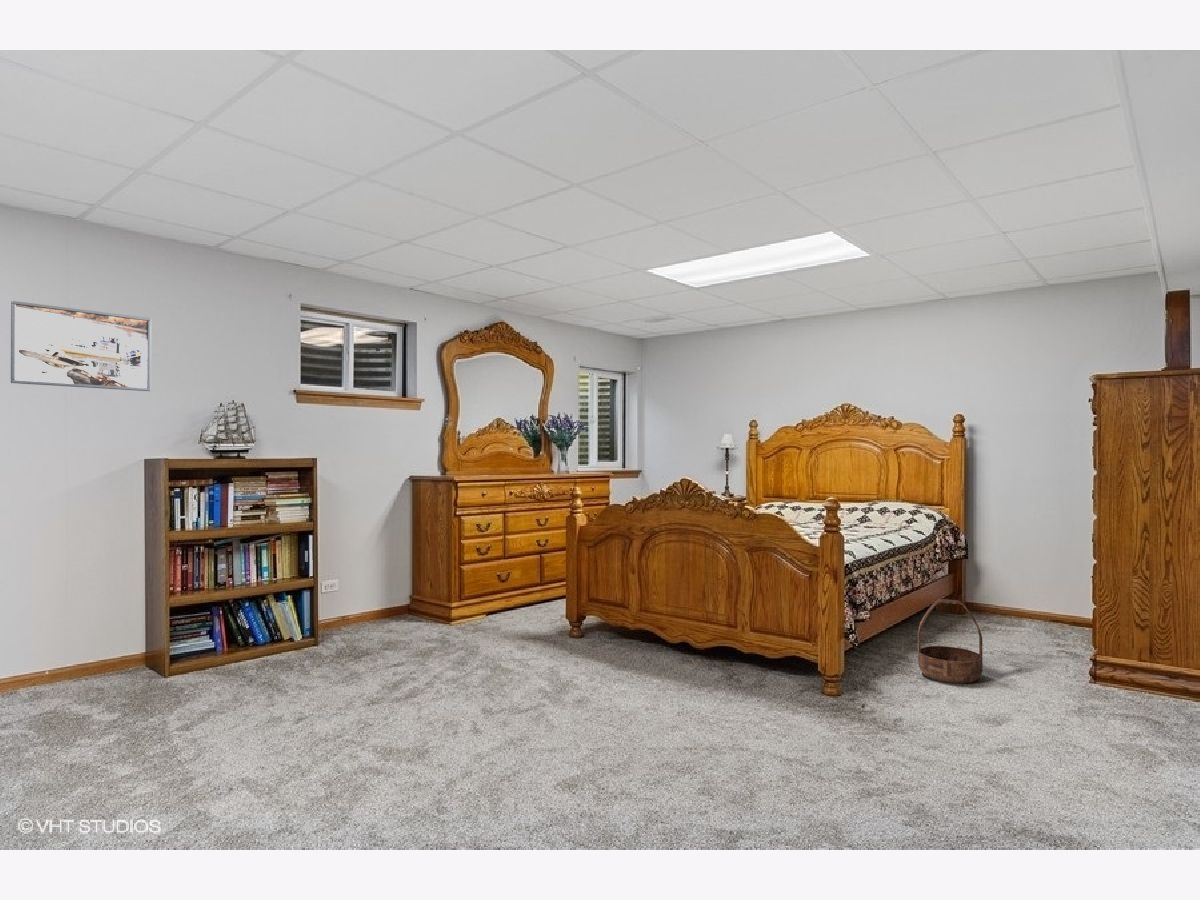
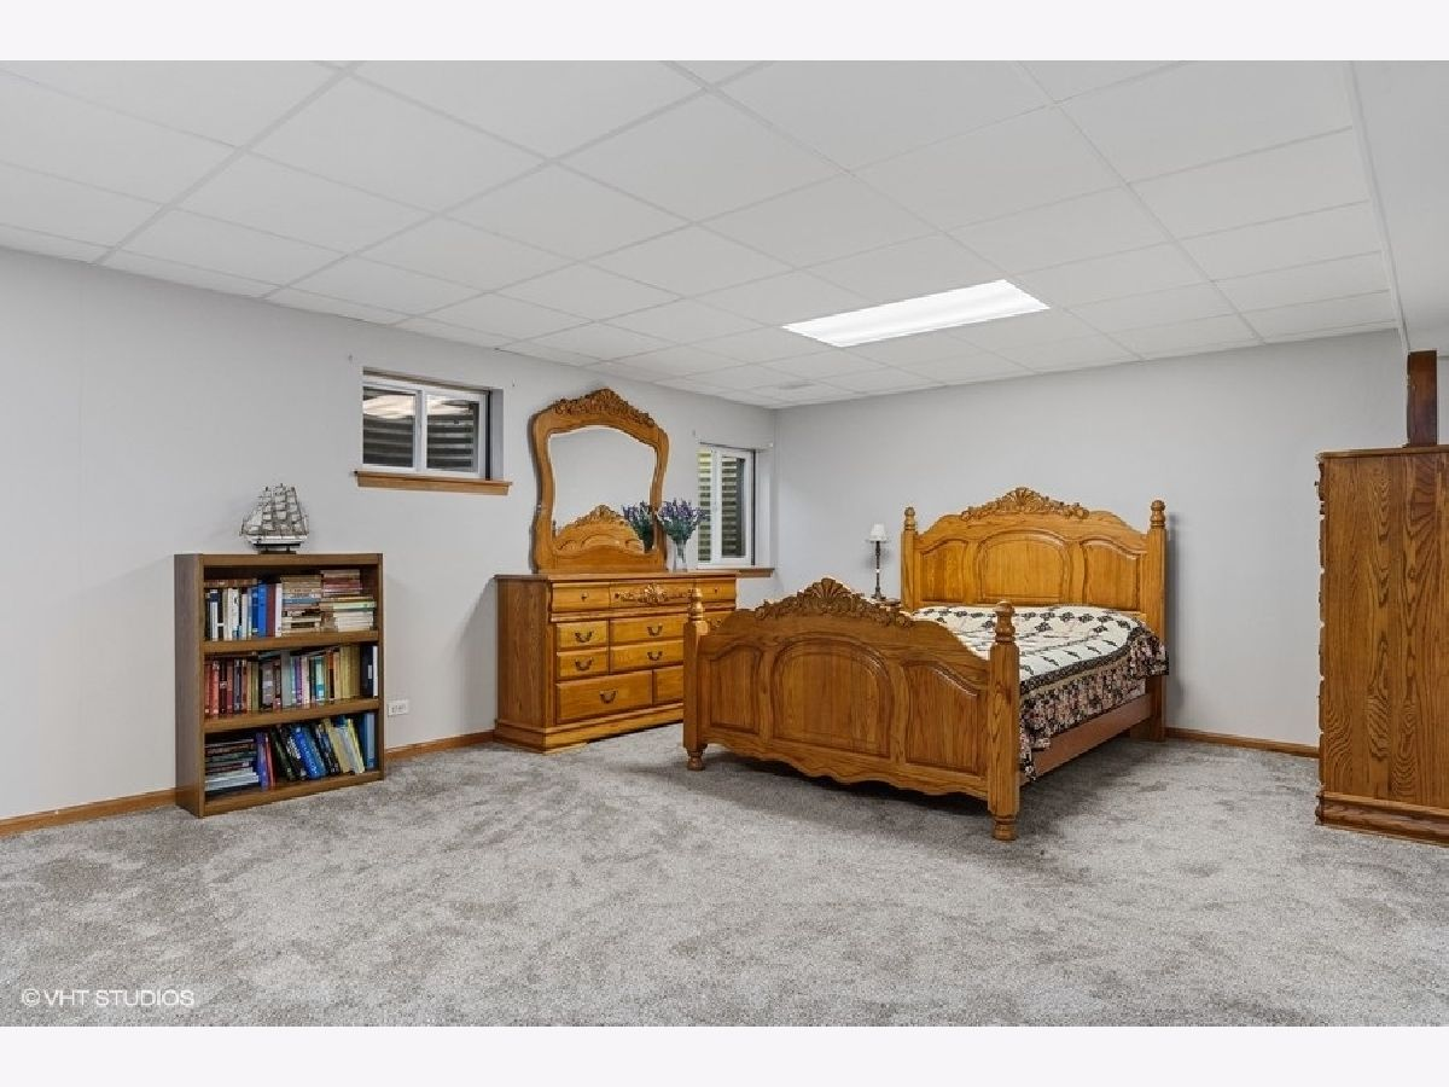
- basket (946, 646)
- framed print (85, 348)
